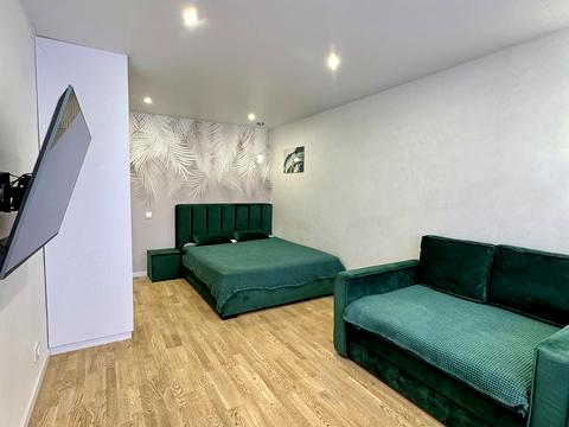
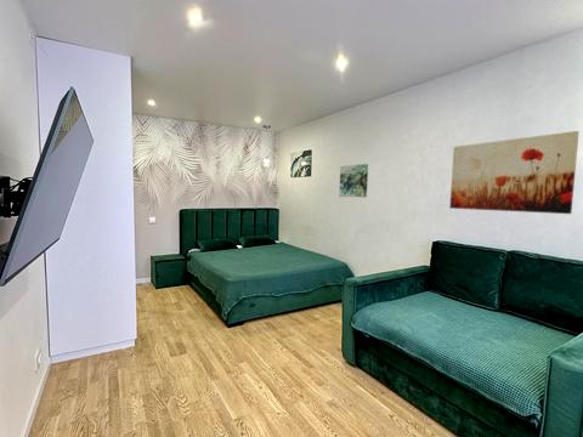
+ wall art (504, 175)
+ wall art (352, 181)
